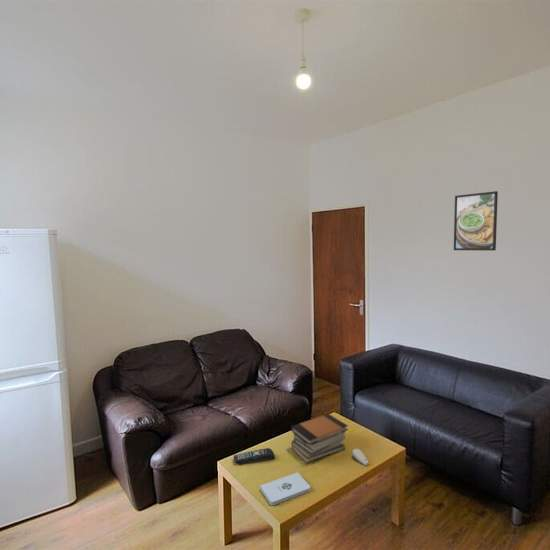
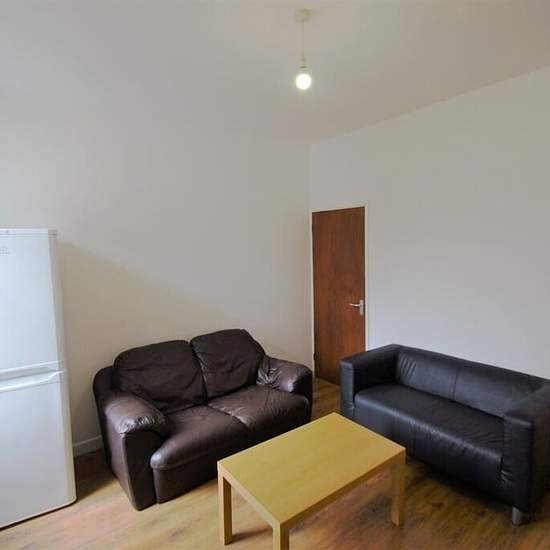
- computer mouse (360, 456)
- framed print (474, 222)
- book stack (319, 437)
- remote control (254, 455)
- notepad (285, 488)
